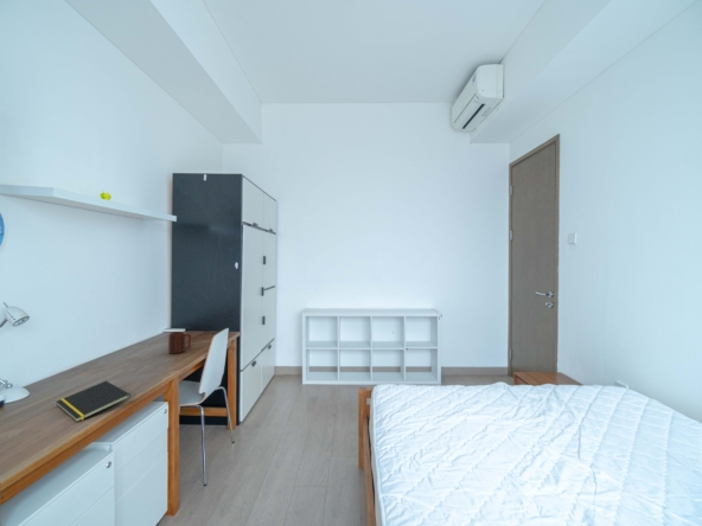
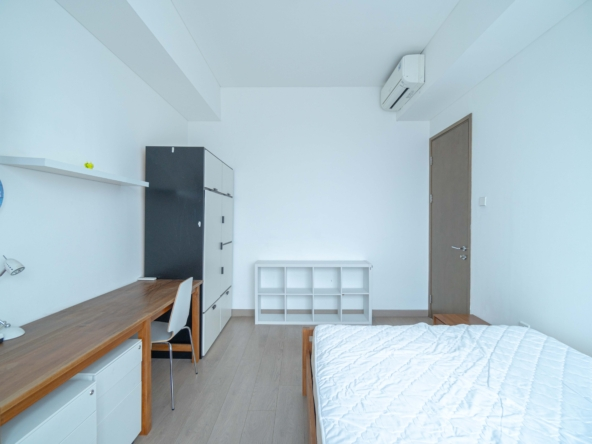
- notepad (92, 399)
- mug (179, 341)
